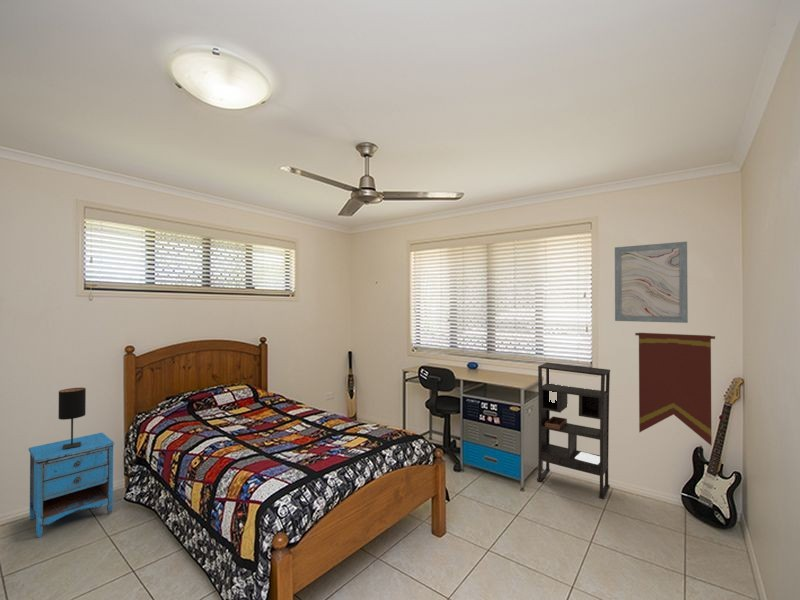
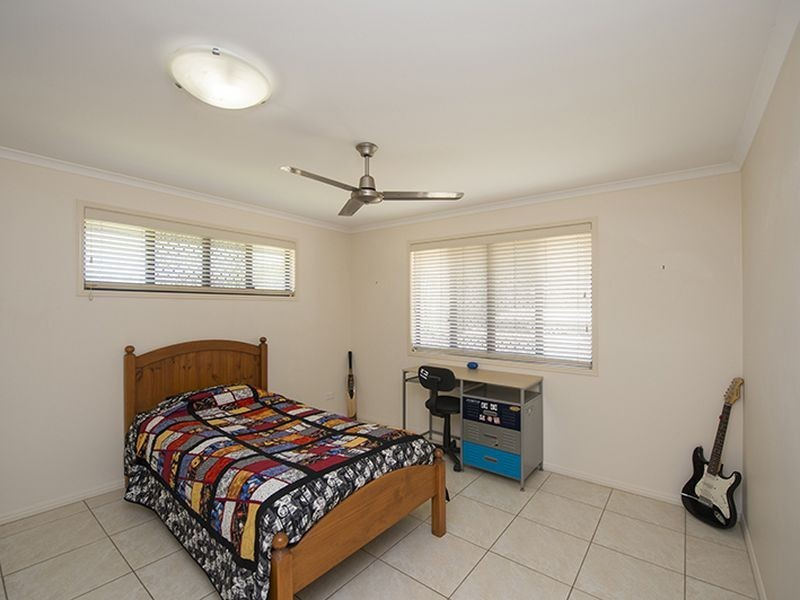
- nightstand (72, 480)
- pennant (673, 386)
- bookshelf (572, 425)
- table lamp (72, 417)
- wall art (649, 283)
